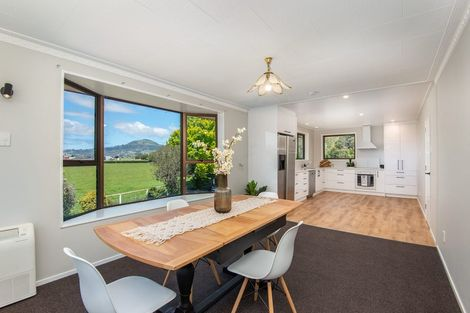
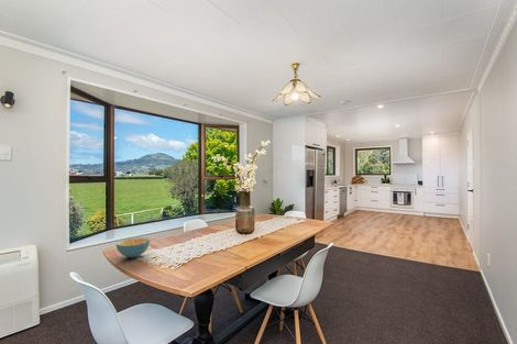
+ cereal bowl (133, 248)
